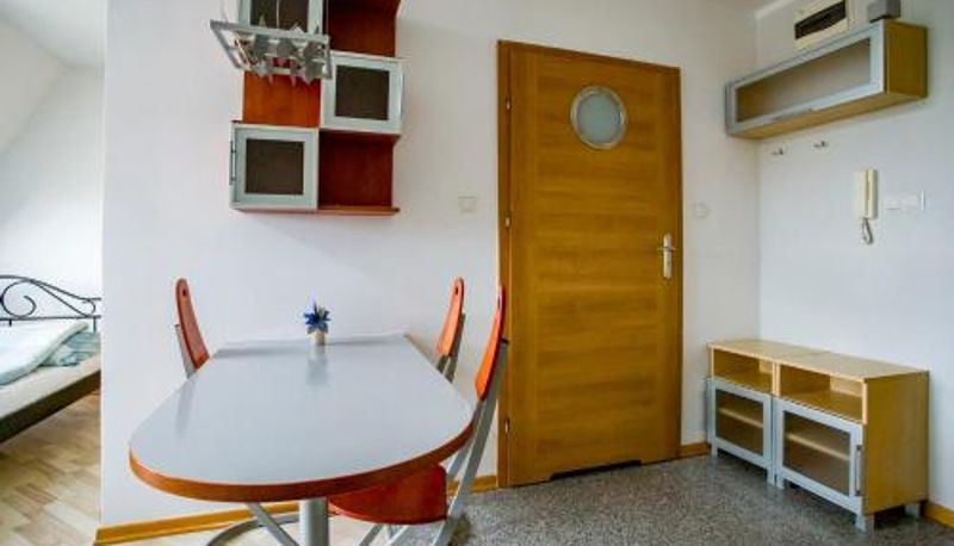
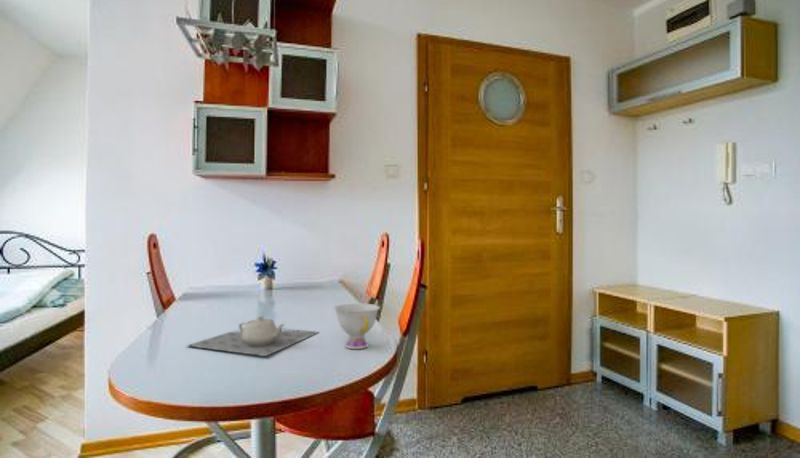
+ teapot (257, 325)
+ teacup (357, 327)
